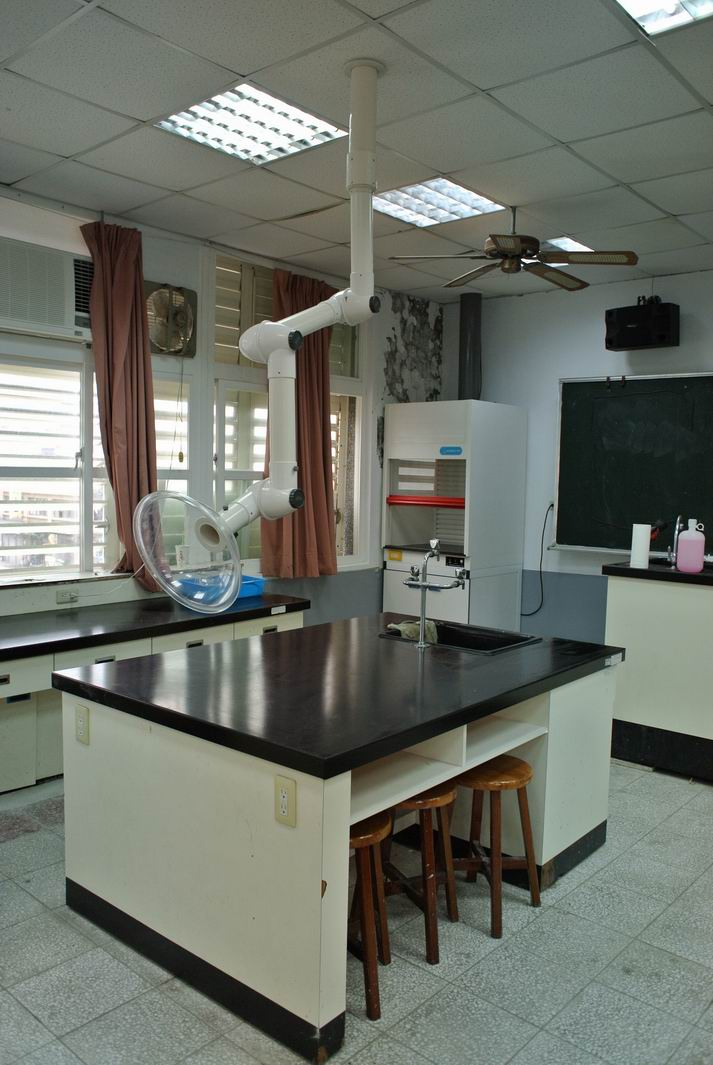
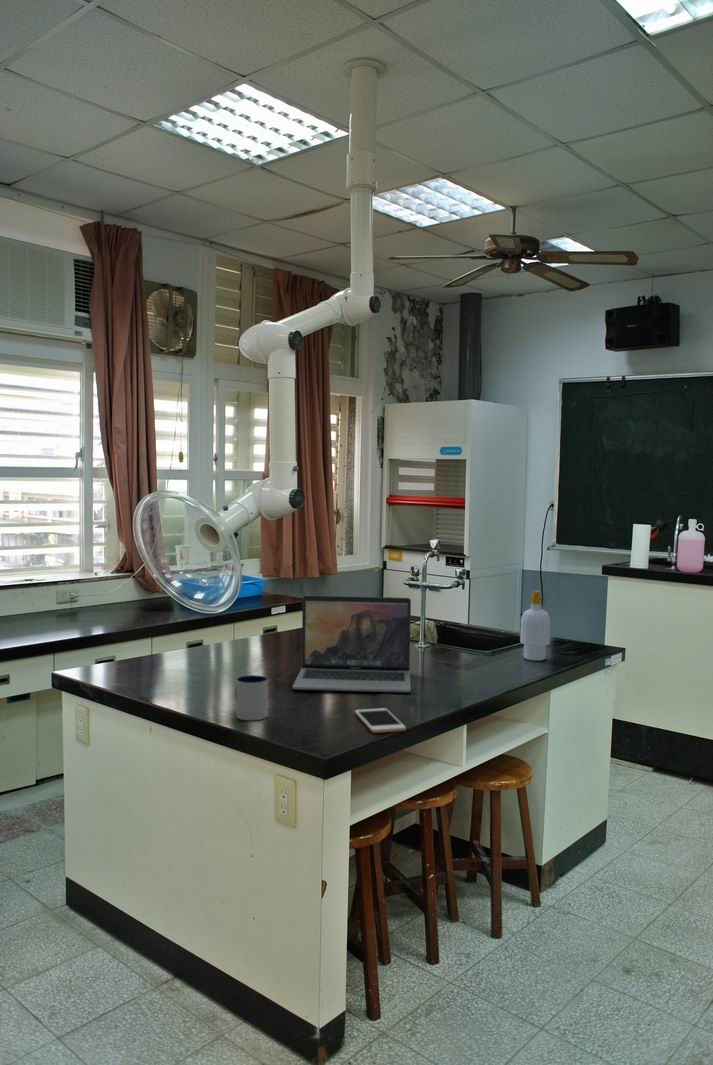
+ laptop (354, 642)
+ cell phone (379, 720)
+ mug (248, 696)
+ soap bottle (535, 624)
